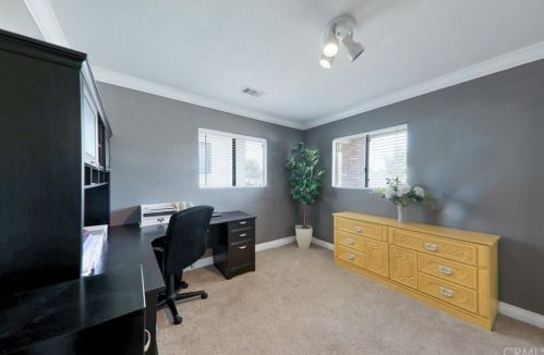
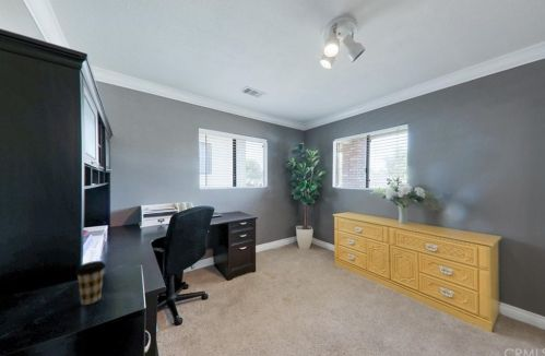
+ coffee cup (91, 282)
